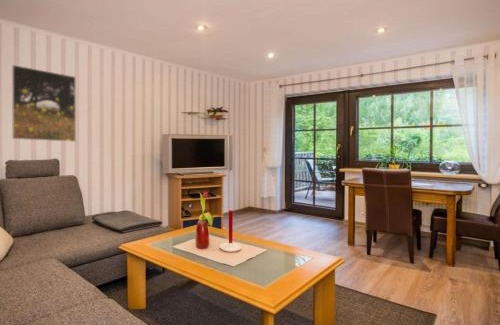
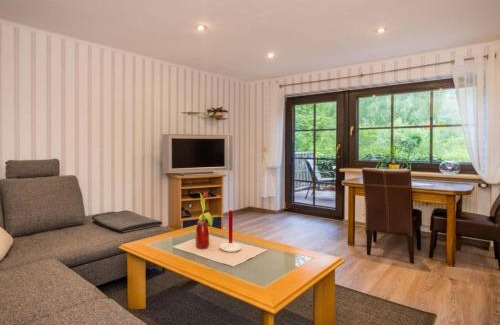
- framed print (45, 105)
